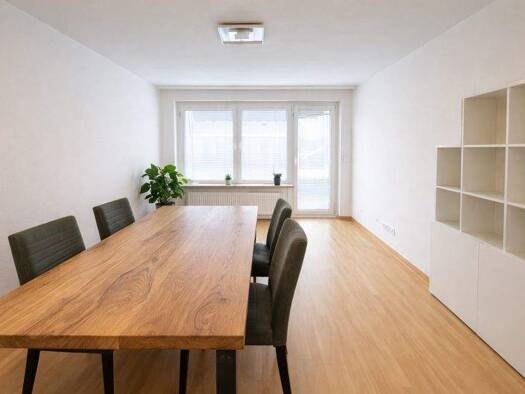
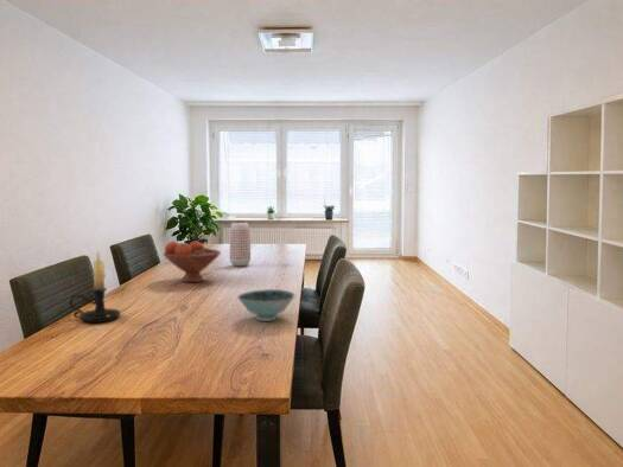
+ bowl (266, 306)
+ planter (240, 243)
+ candle holder (94, 283)
+ fruit bowl (192, 261)
